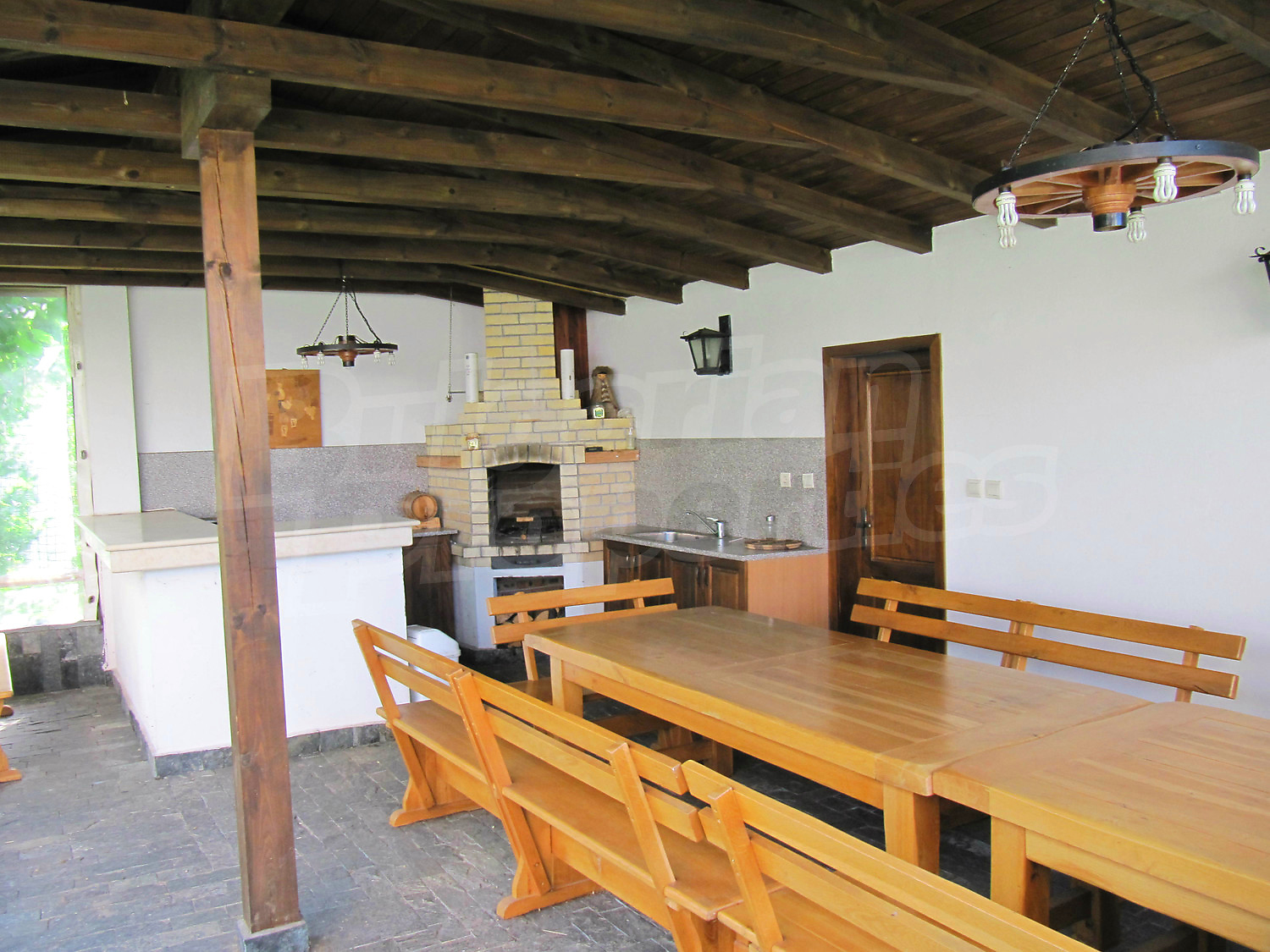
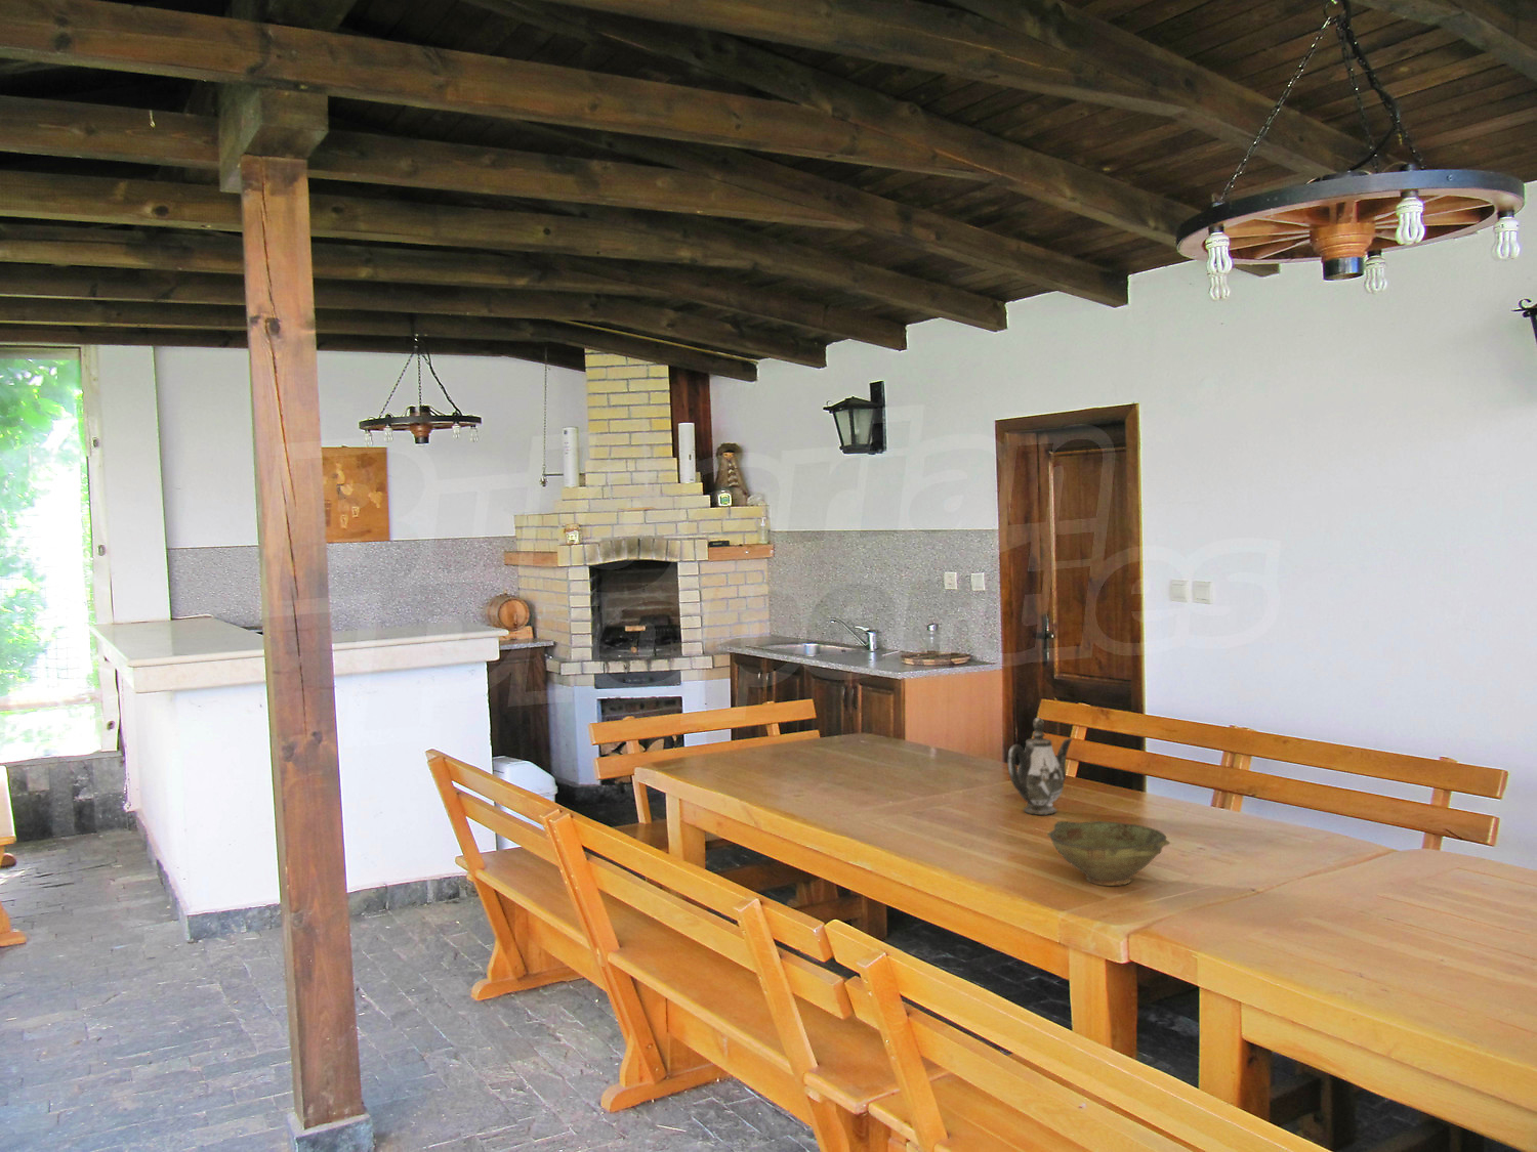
+ teapot (1040, 764)
+ bowl (1107, 856)
